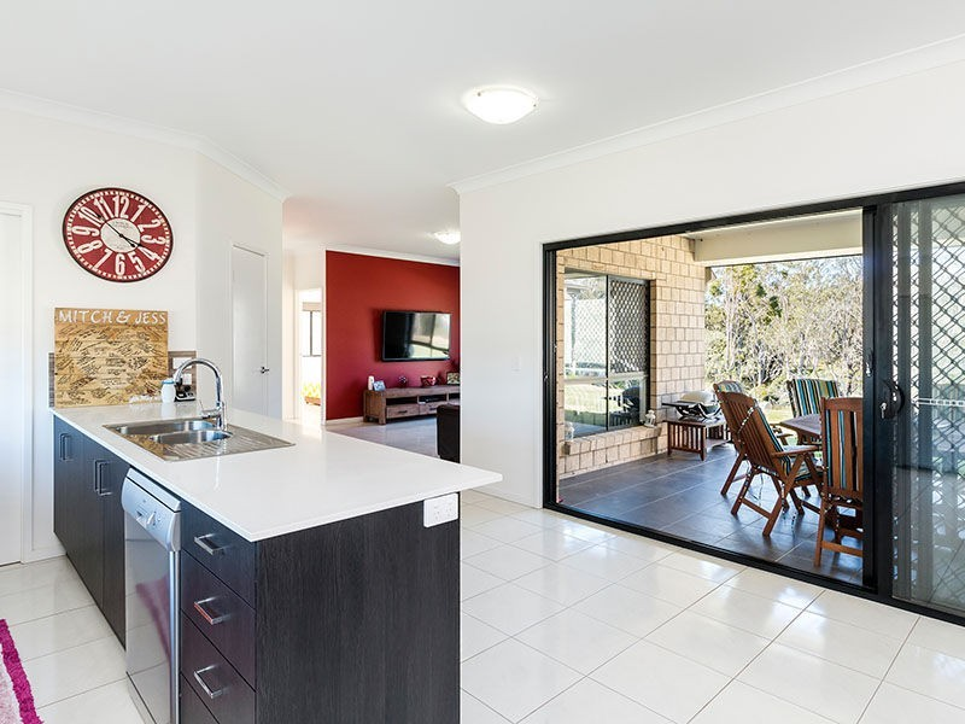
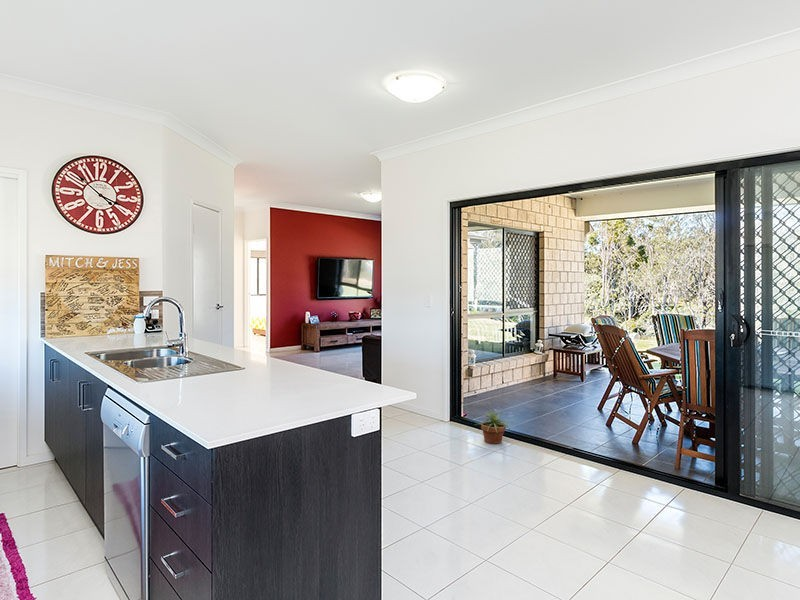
+ potted plant (493, 425)
